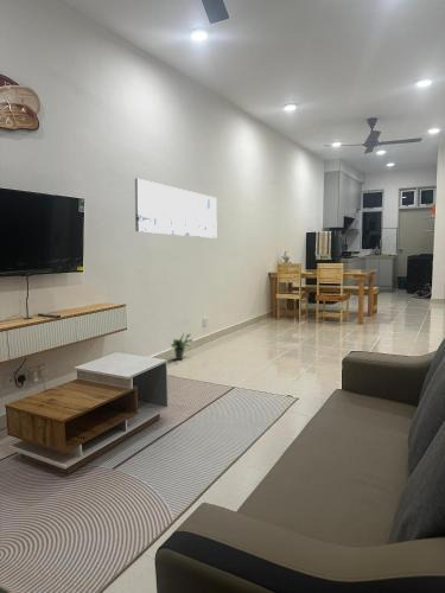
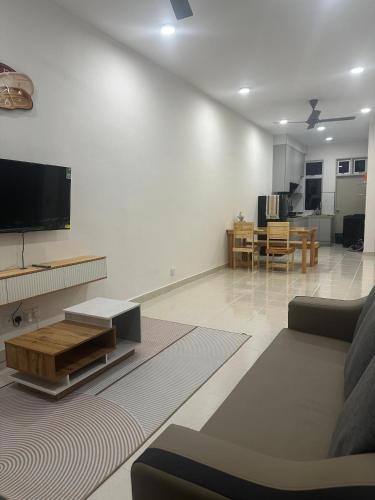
- potted plant (183, 345)
- wall art (182, 212)
